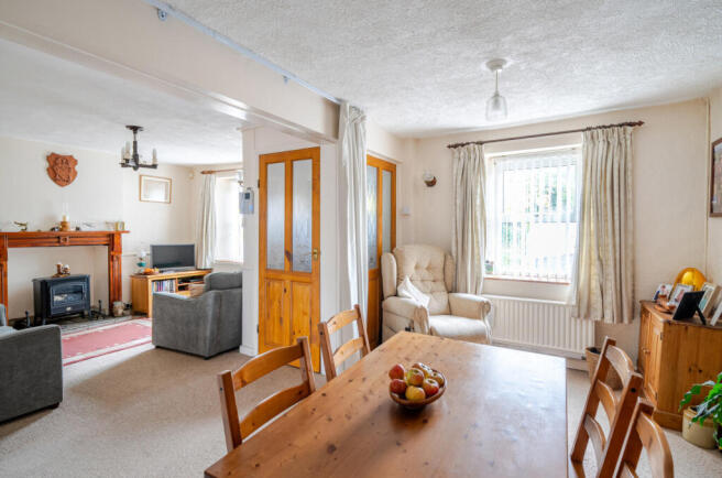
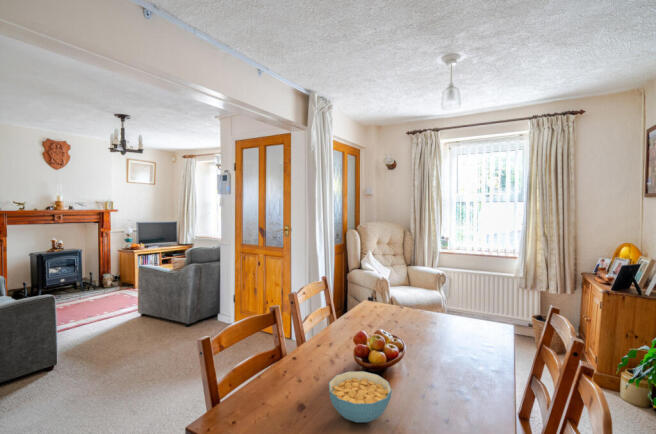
+ cereal bowl (359, 401)
